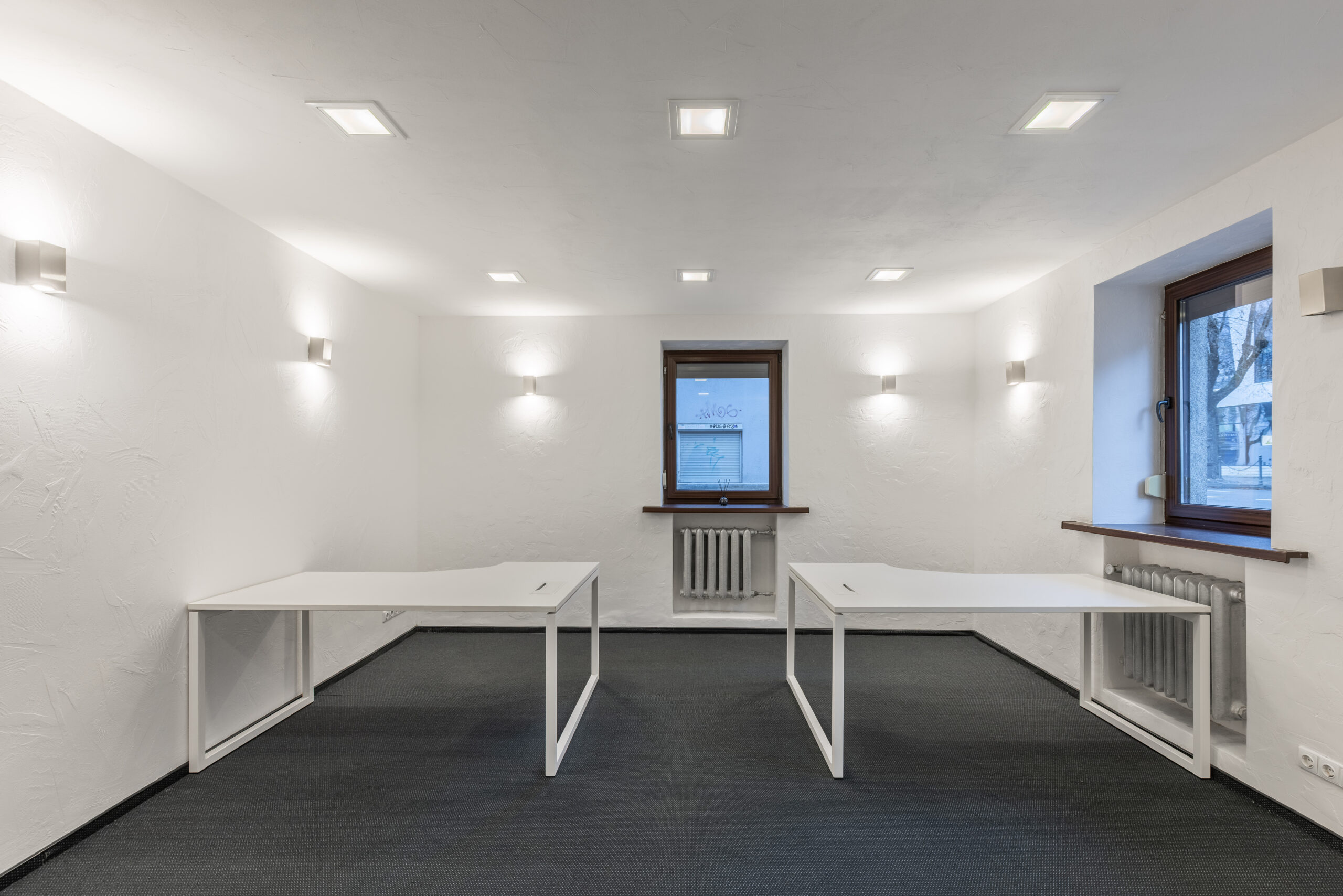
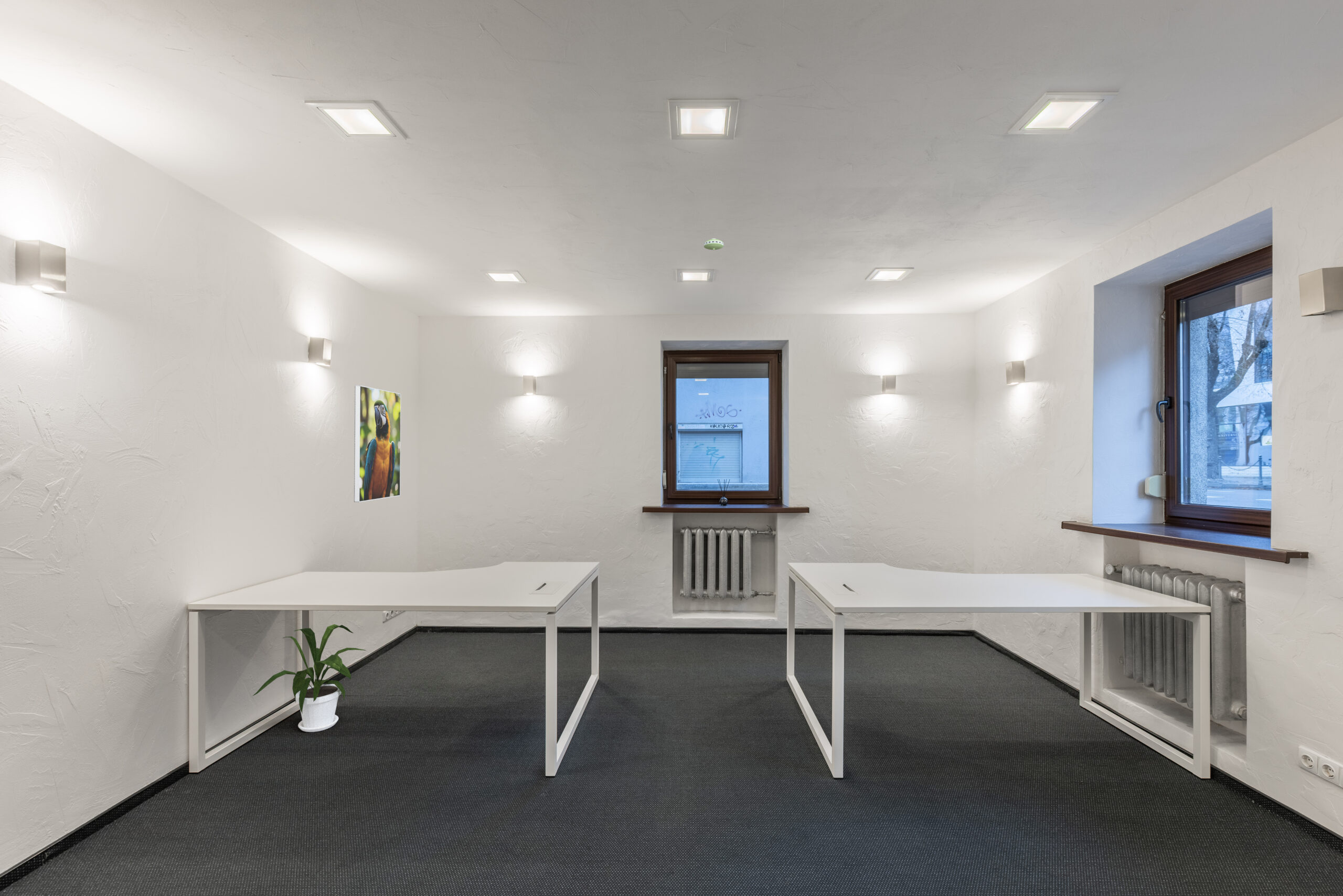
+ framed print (379, 444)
+ house plant (318, 674)
+ smoke detector (713, 244)
